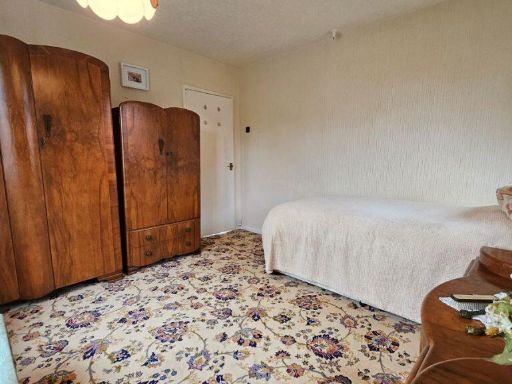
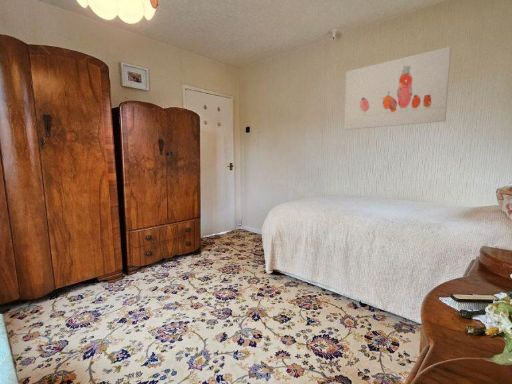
+ wall art (390, 93)
